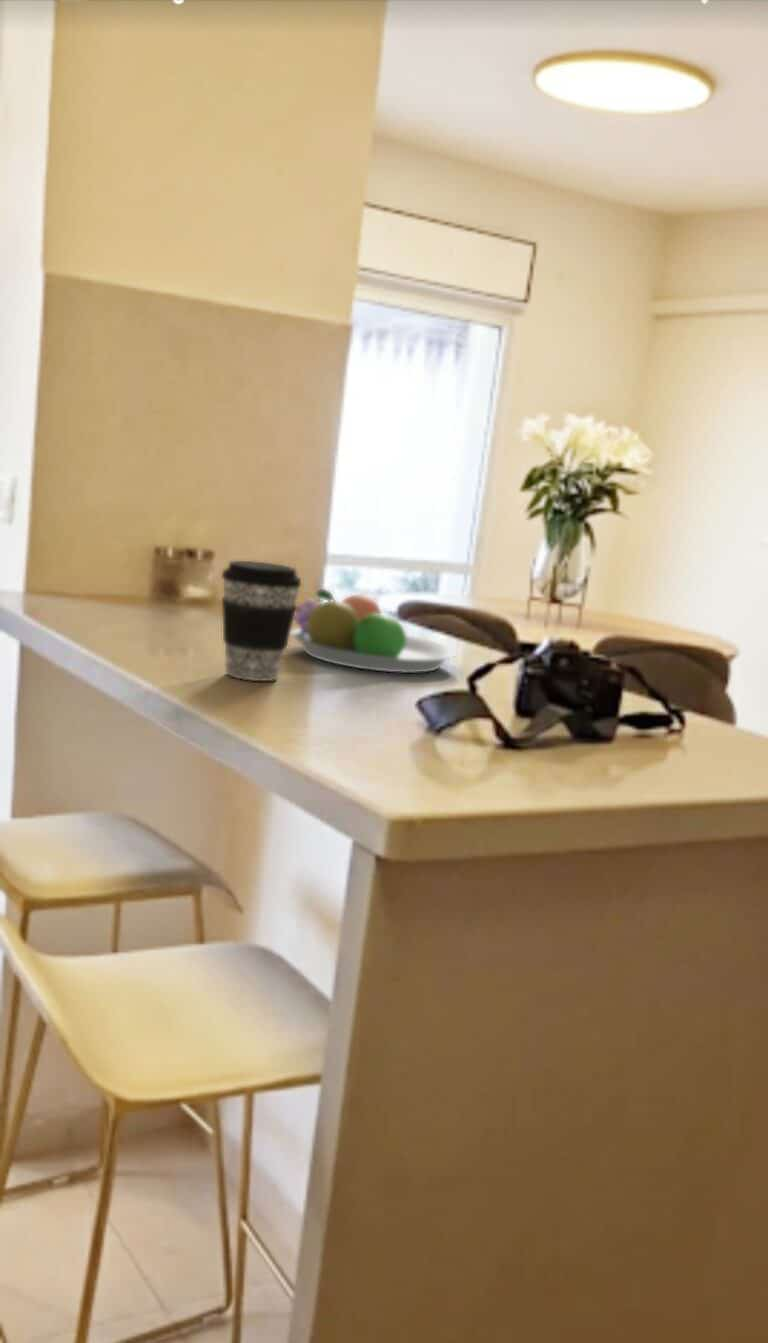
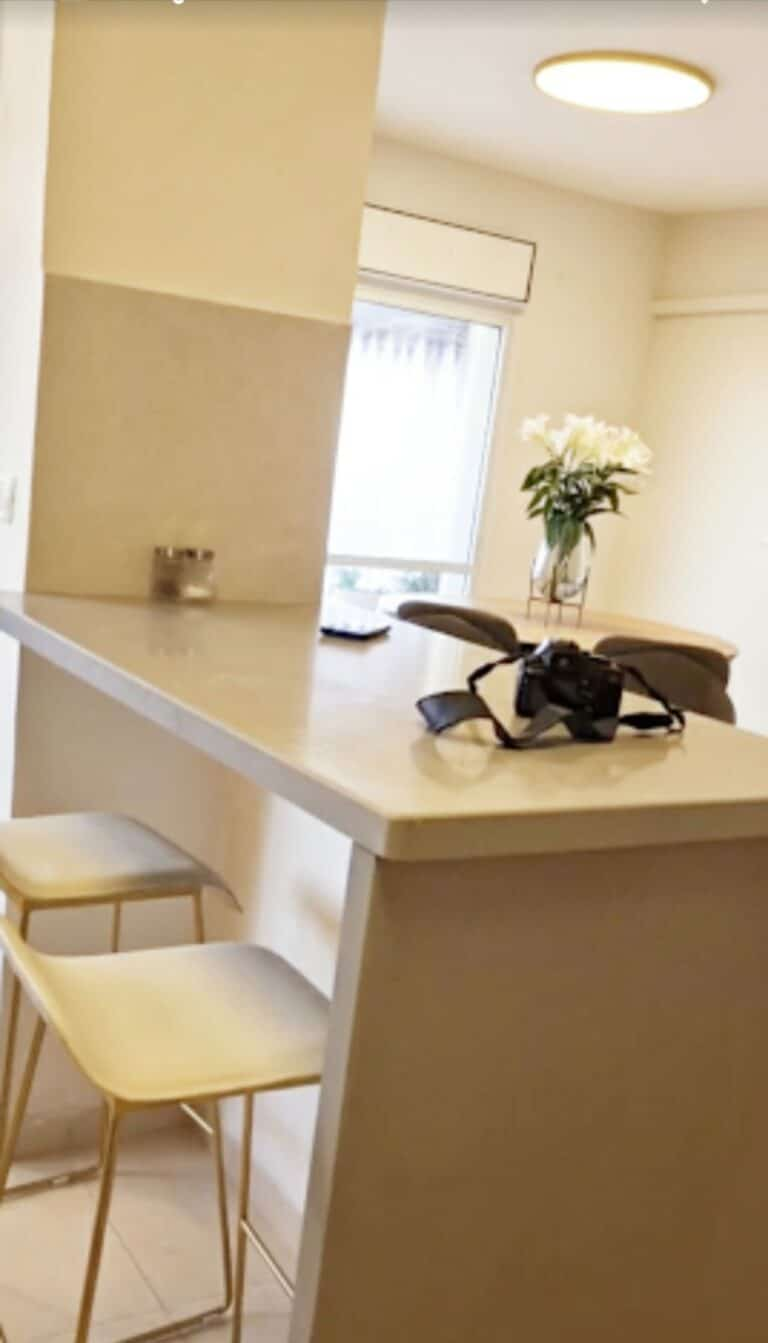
- coffee cup (257, 620)
- fruit bowl (372, 626)
